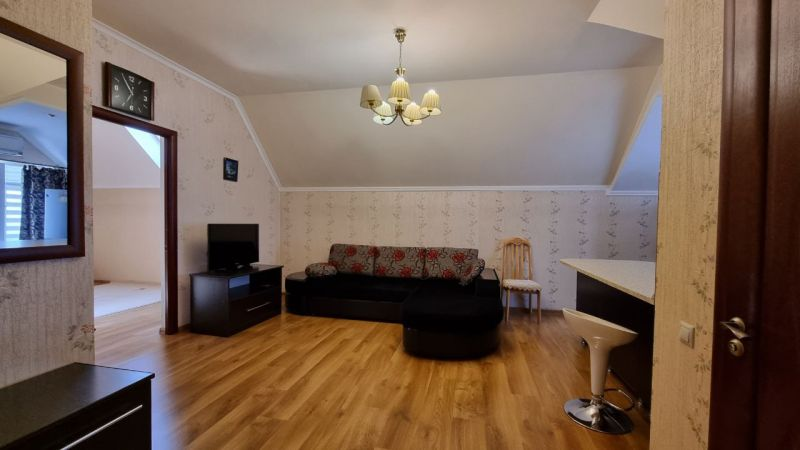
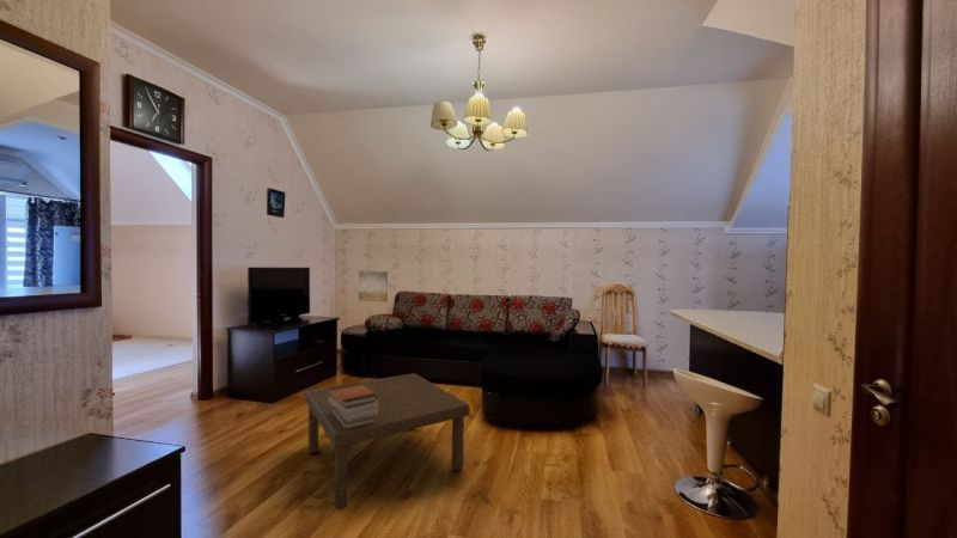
+ book stack (352, 404)
+ wall art (372, 286)
+ coffee table (383, 428)
